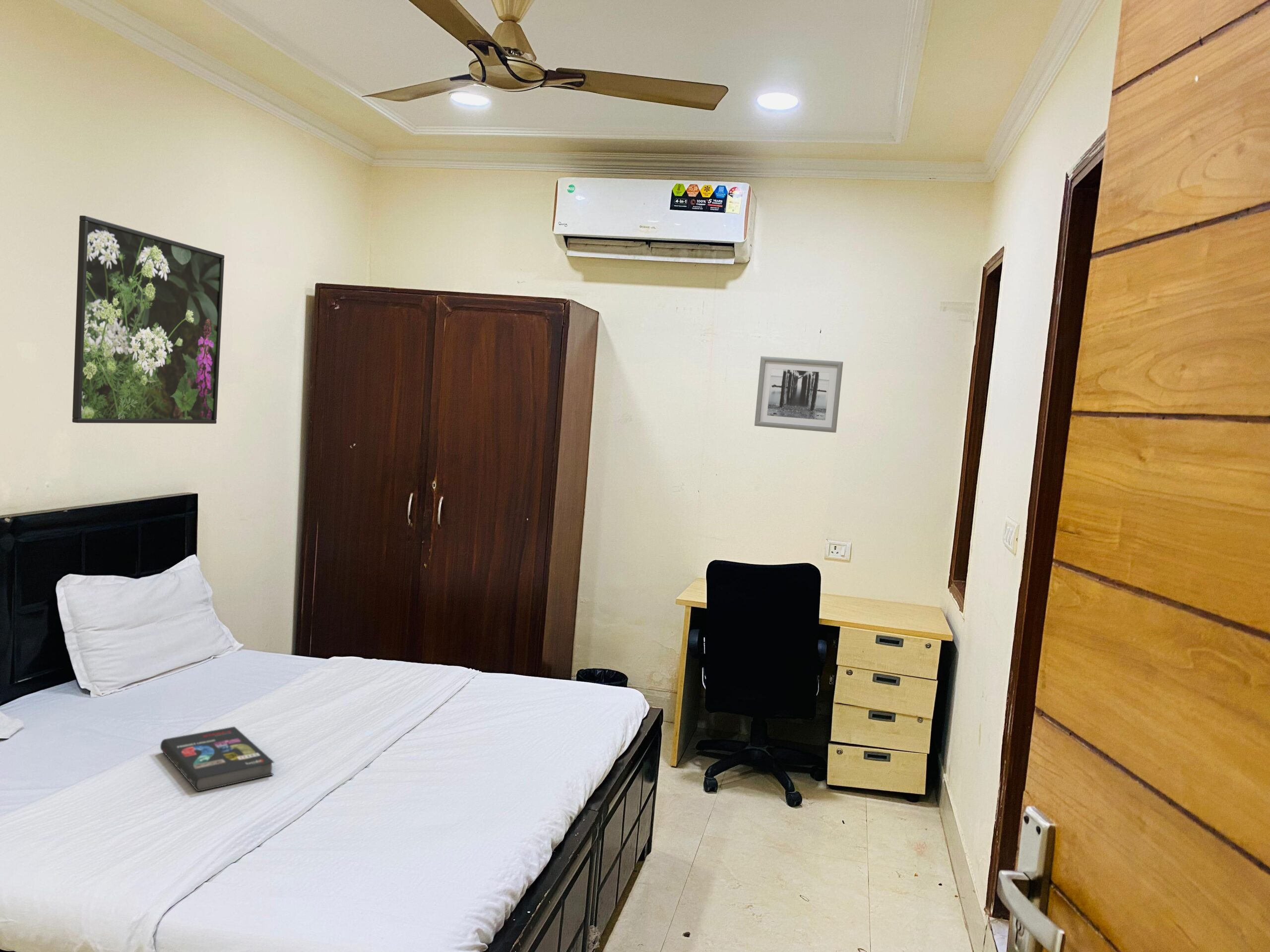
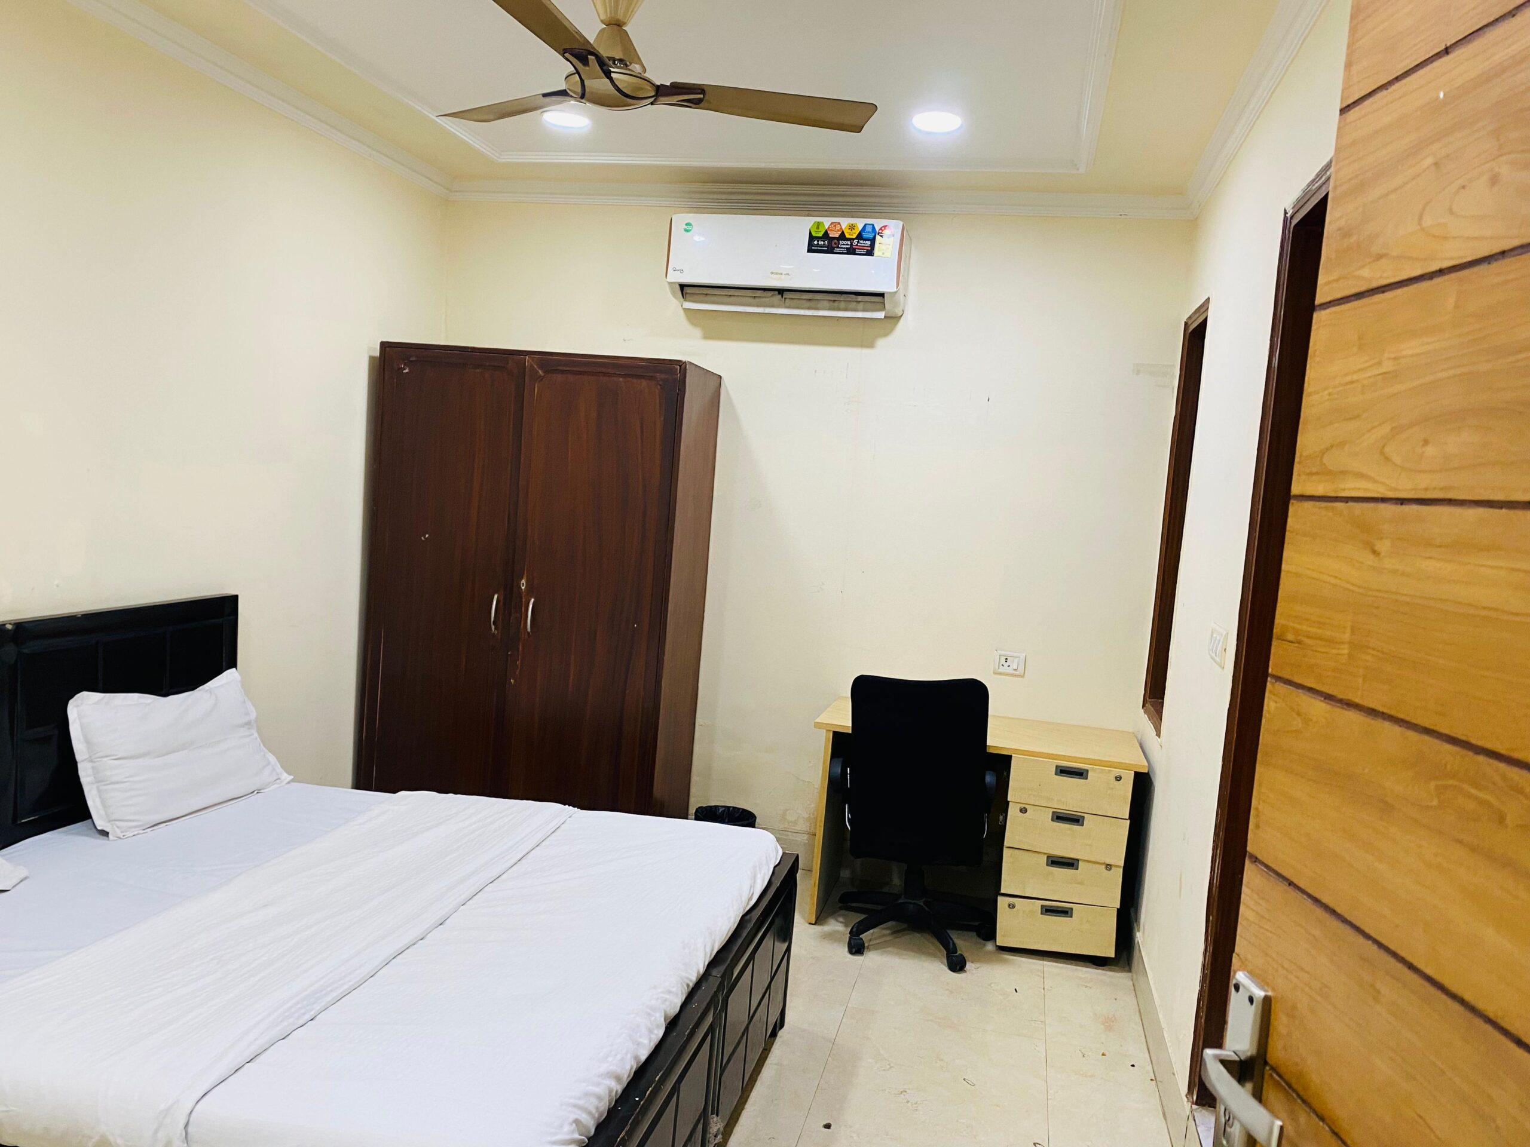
- wall art (798, 394)
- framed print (155, 331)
- book (216, 757)
